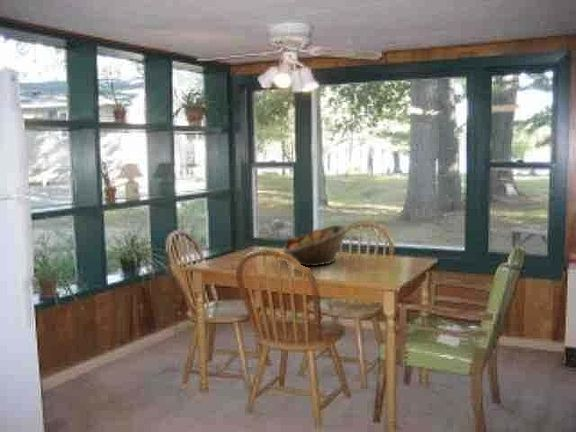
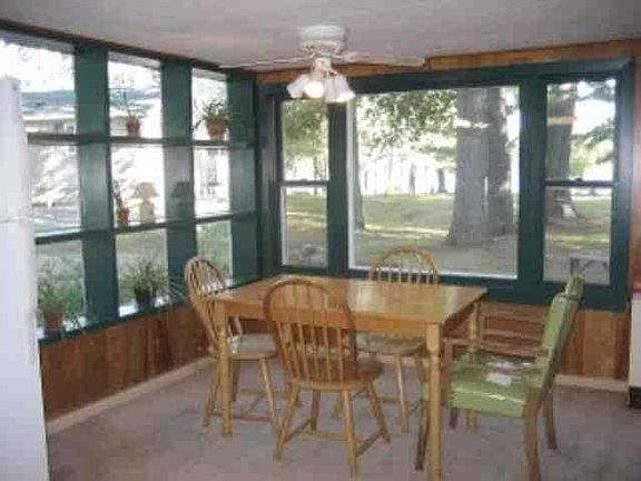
- fruit basket (315, 244)
